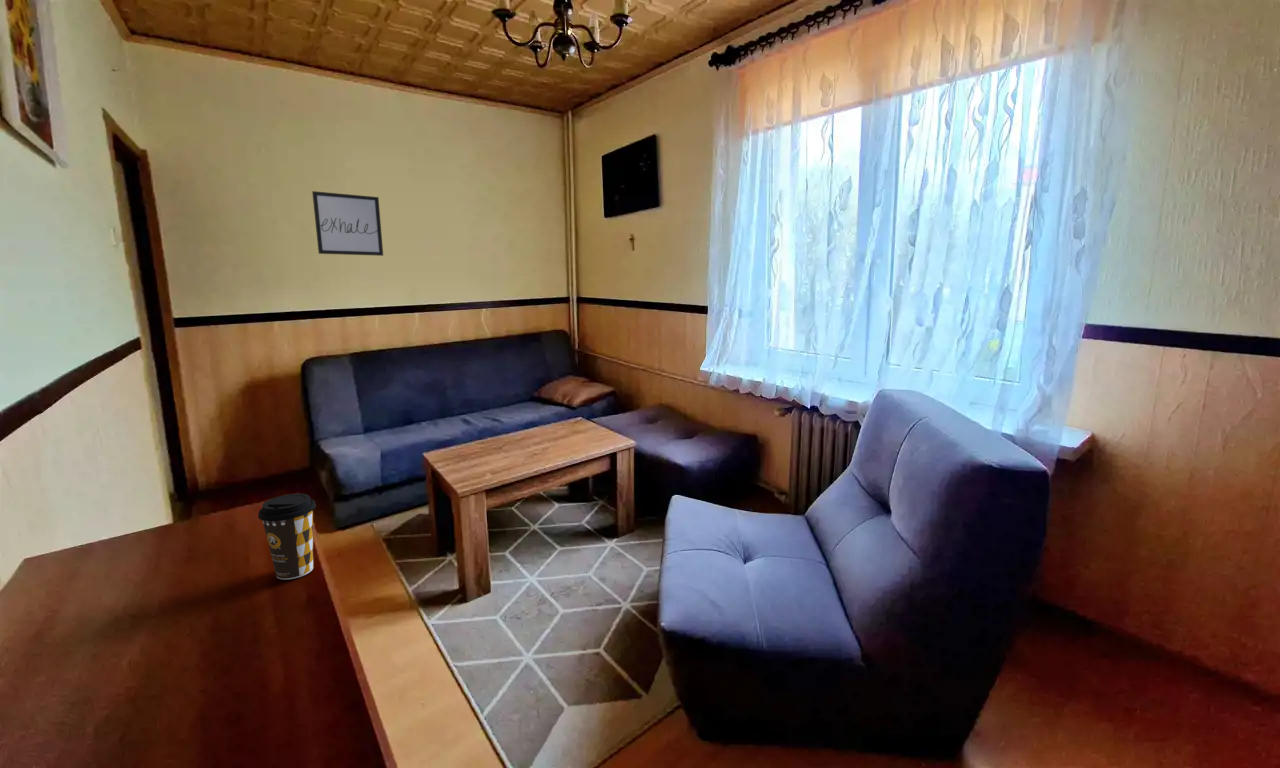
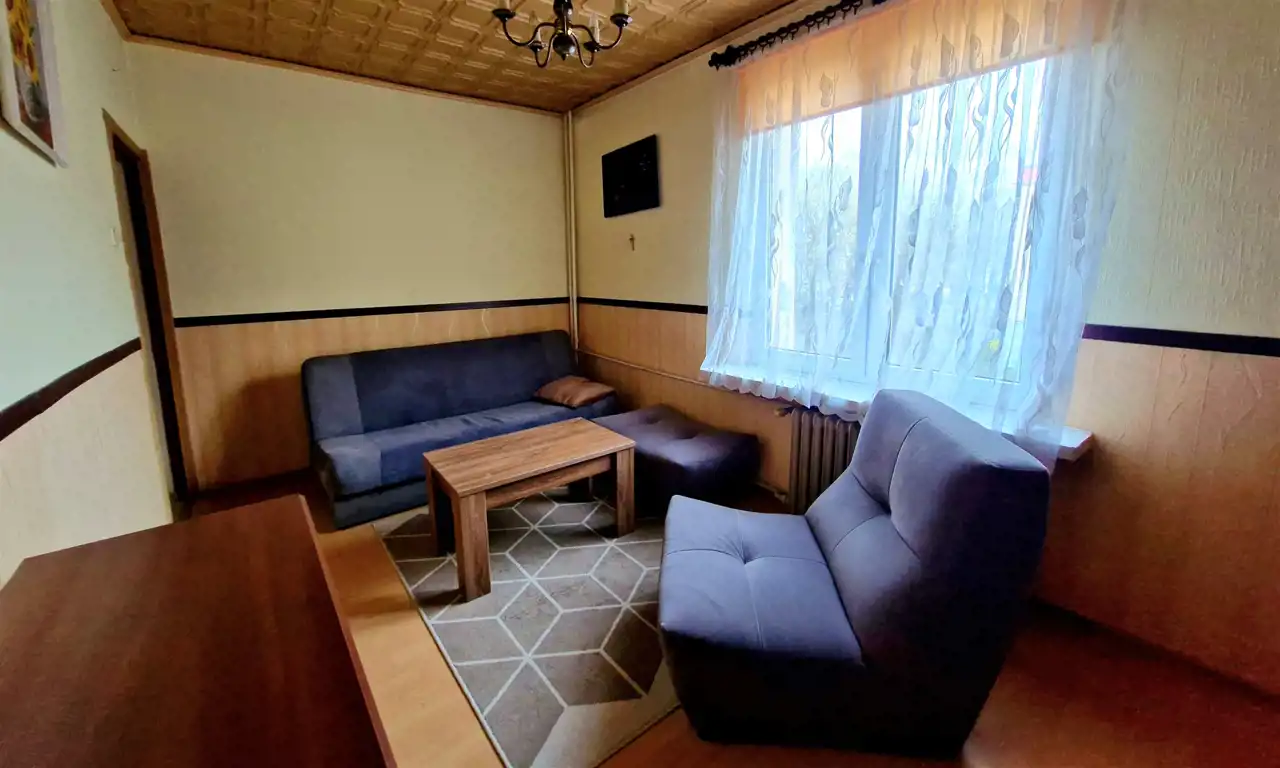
- wall art (349, 224)
- coffee cup (290, 536)
